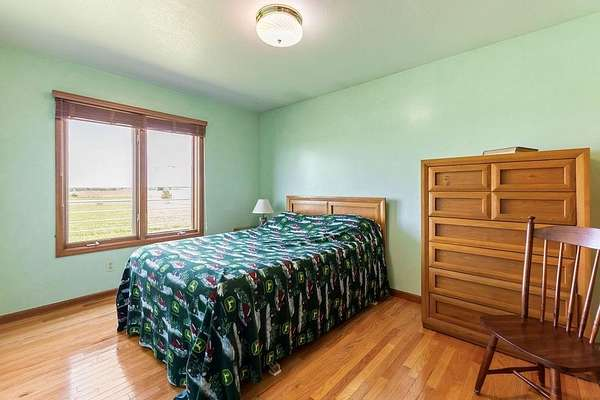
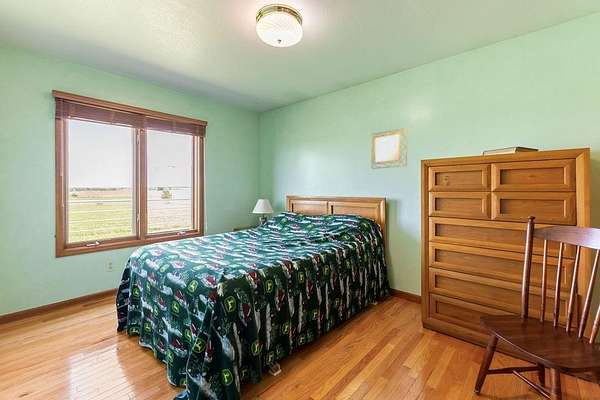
+ home mirror (387, 149)
